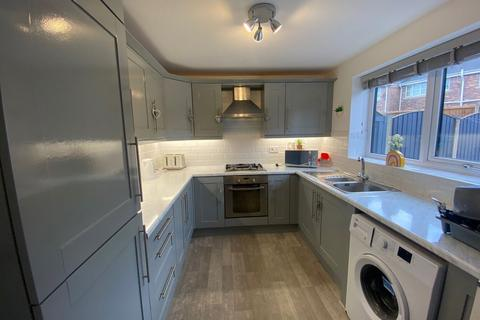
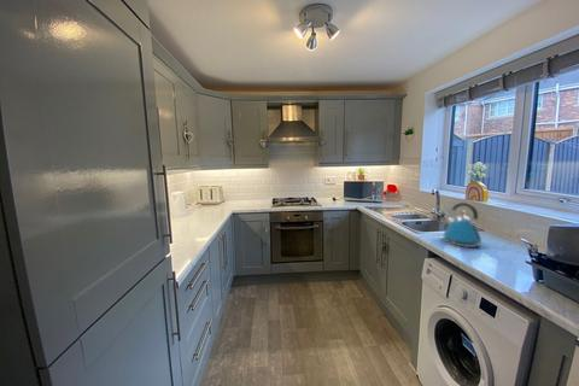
+ kettle (463, 222)
